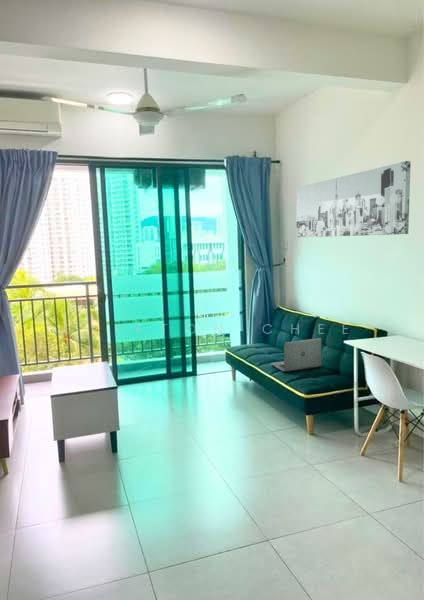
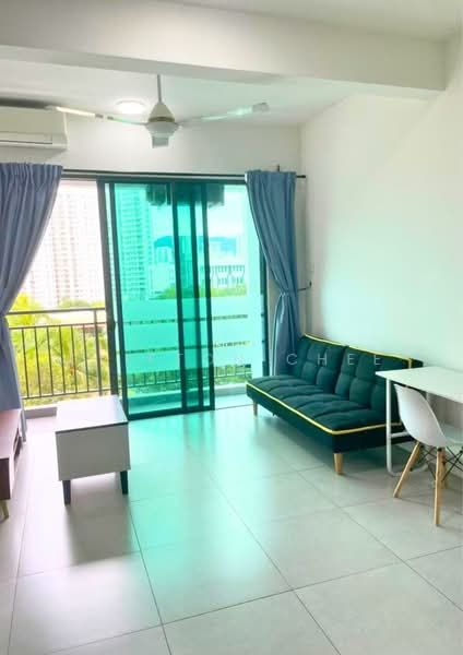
- laptop (295, 352)
- wall art (342, 206)
